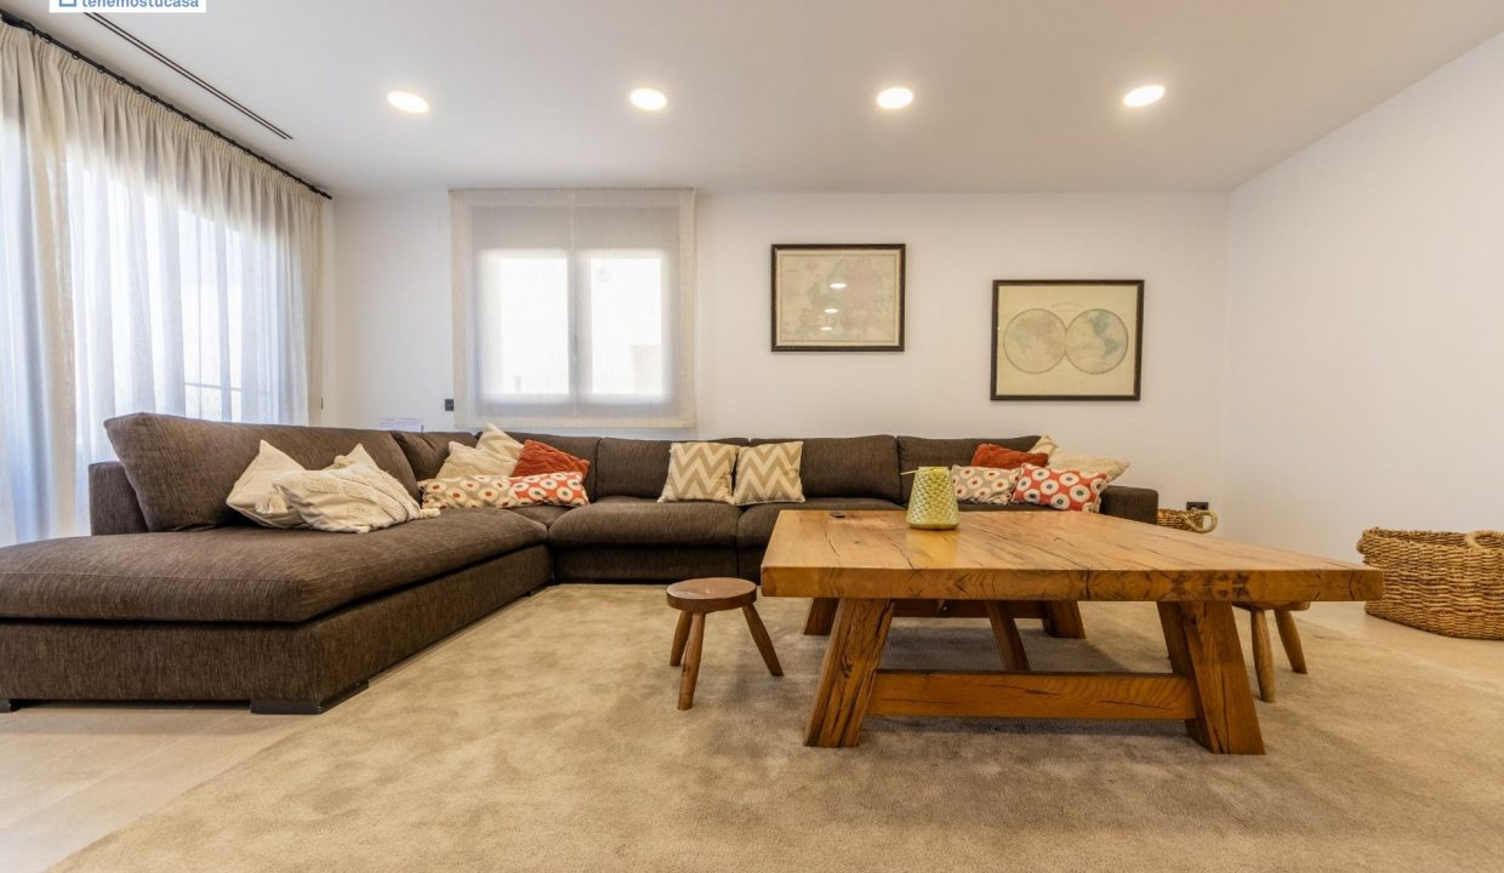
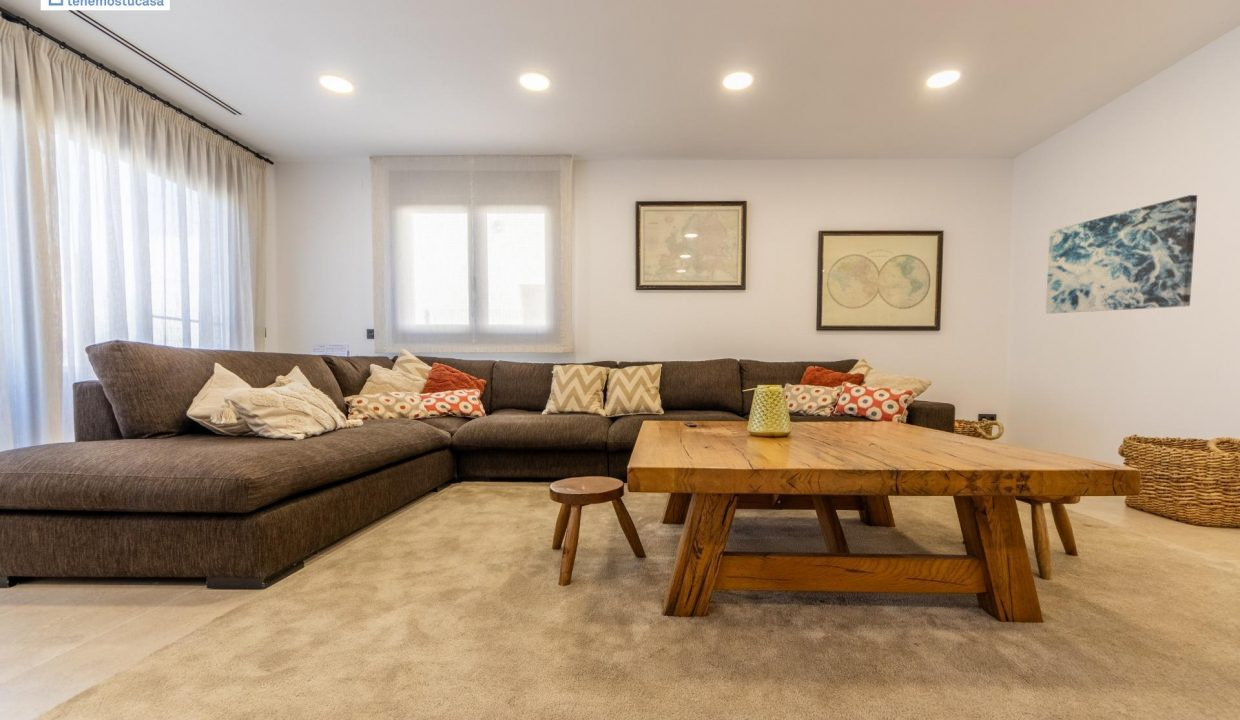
+ wall art (1110, 263)
